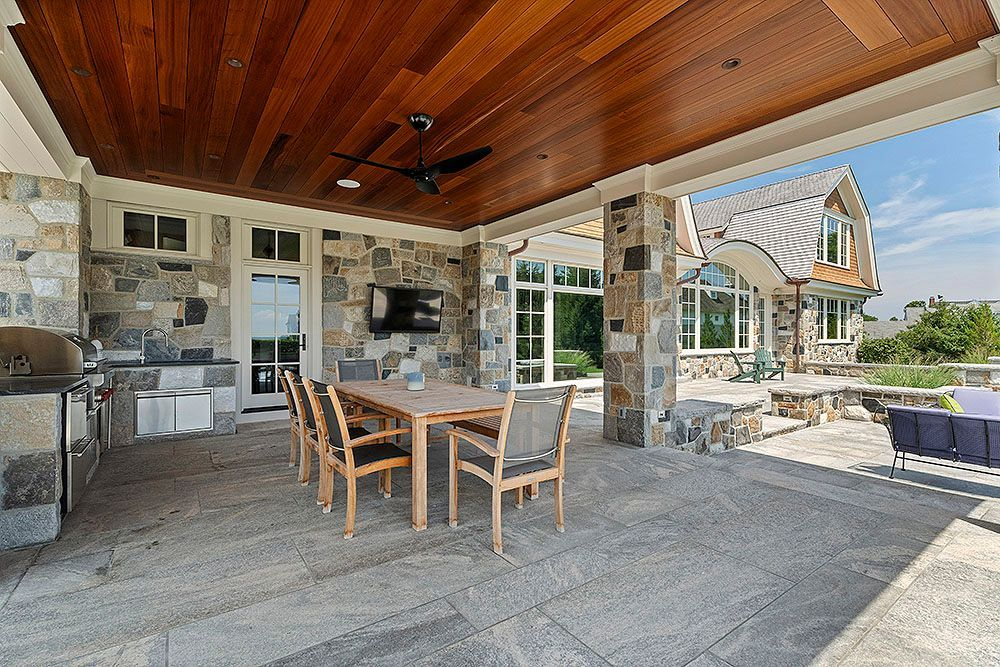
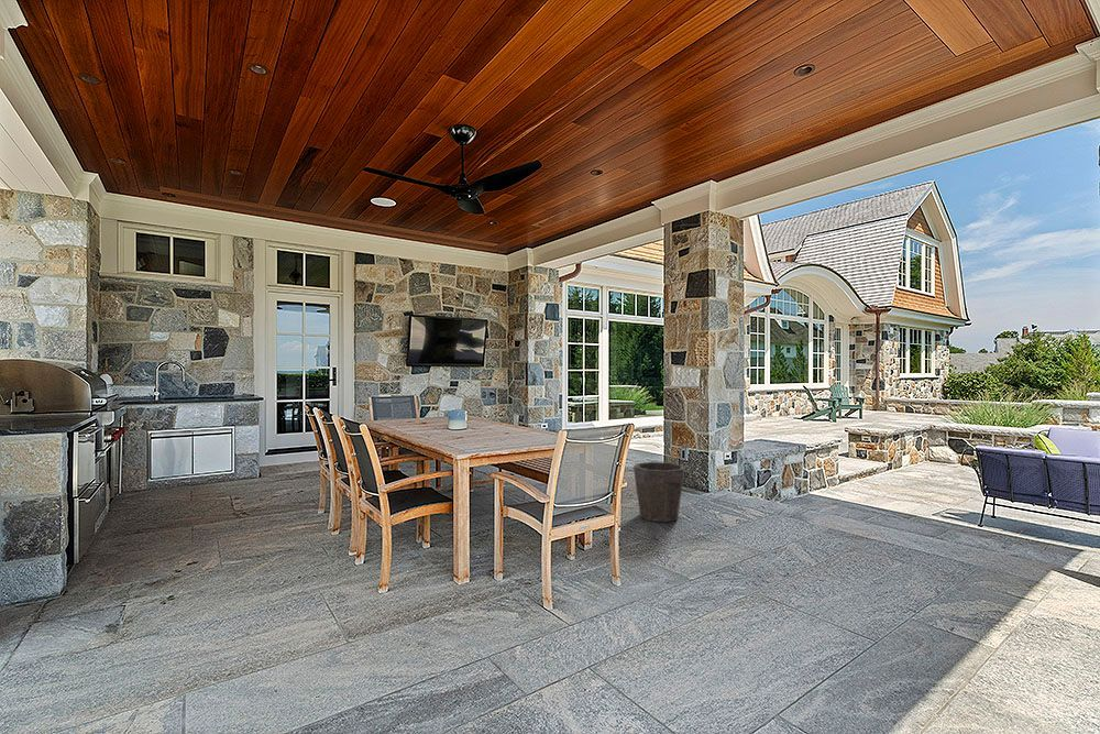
+ waste bin (659, 491)
